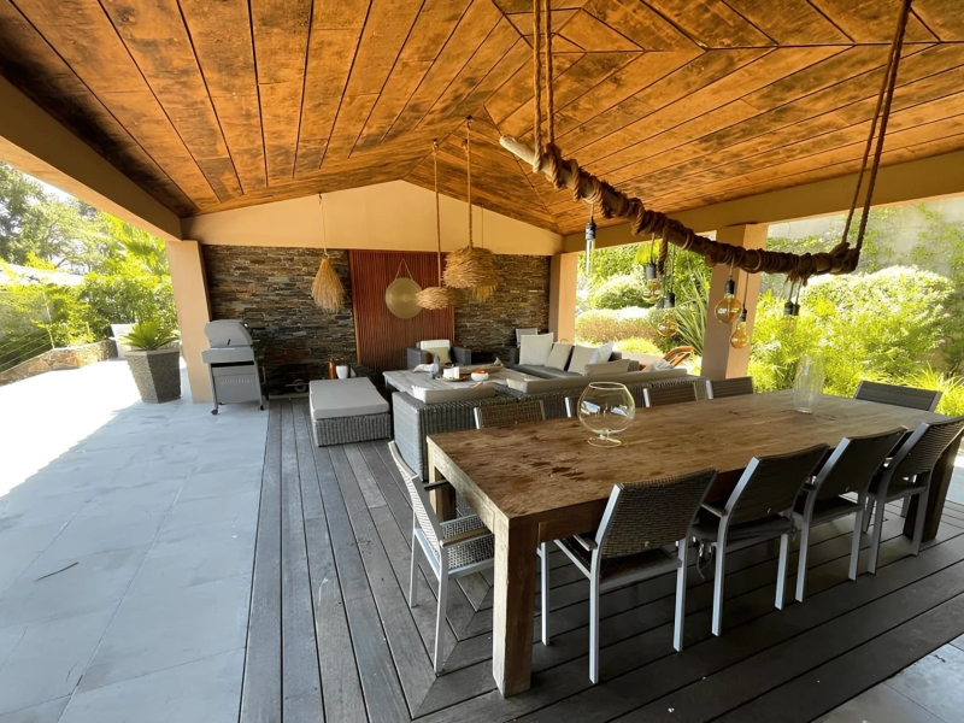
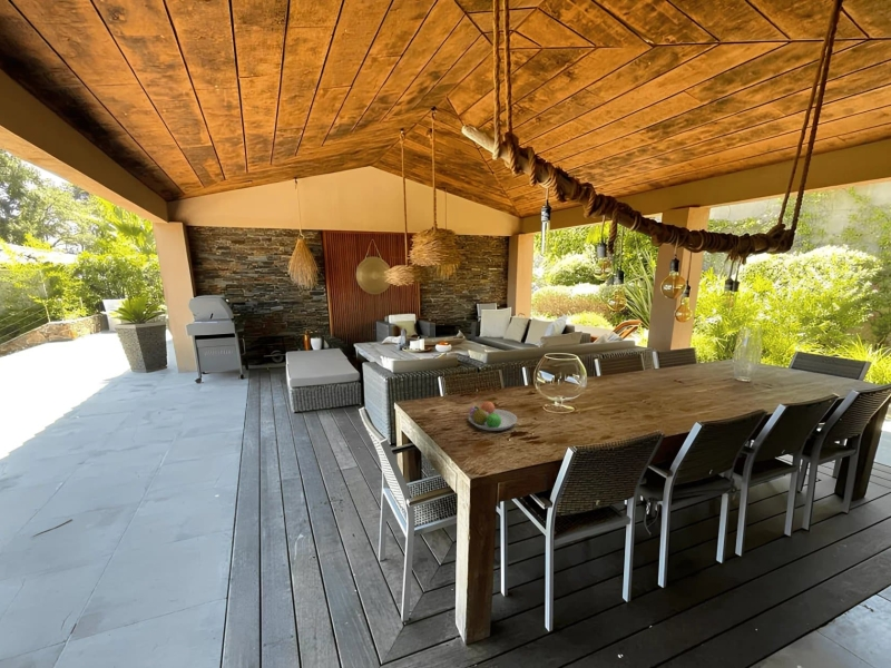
+ fruit bowl (491, 413)
